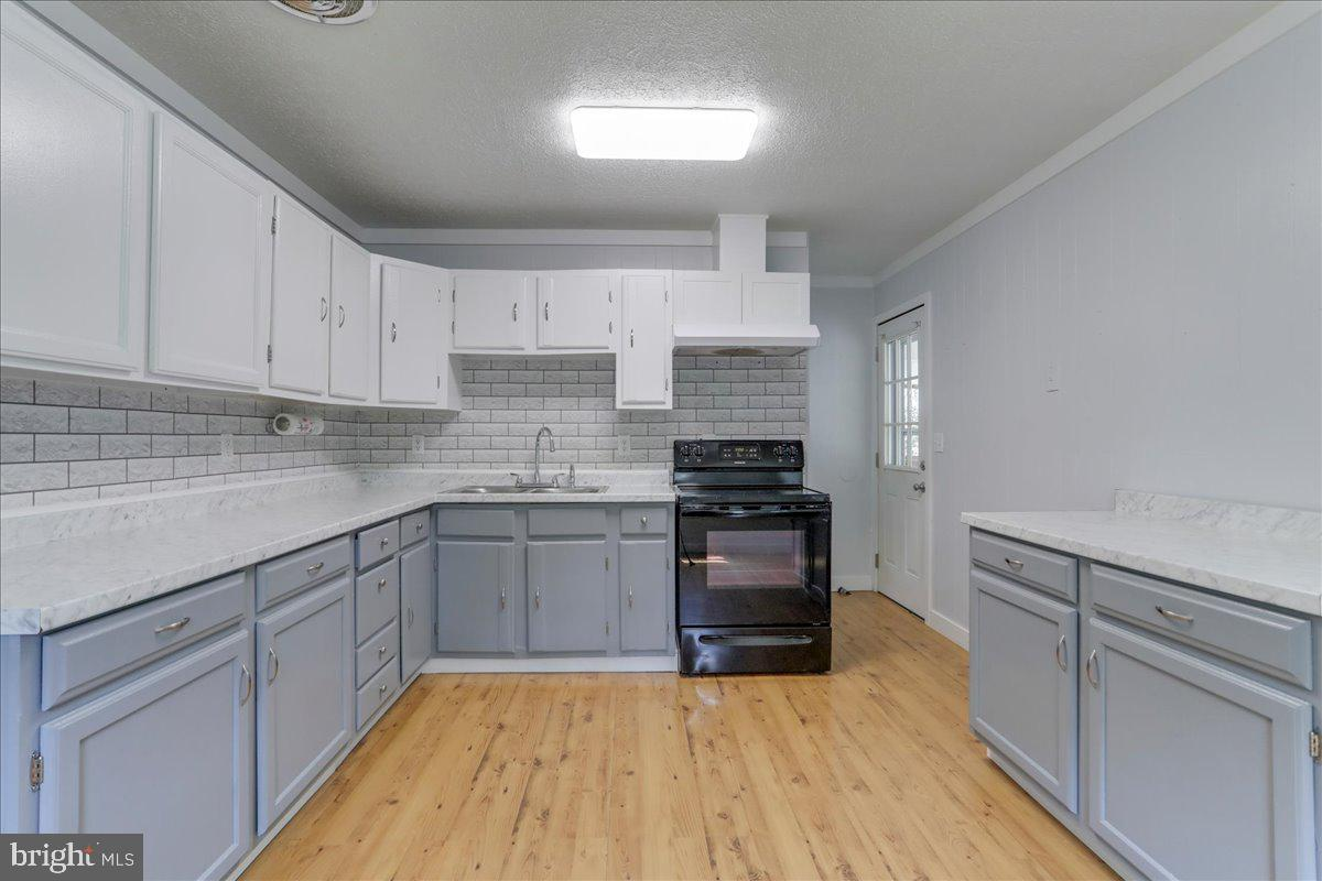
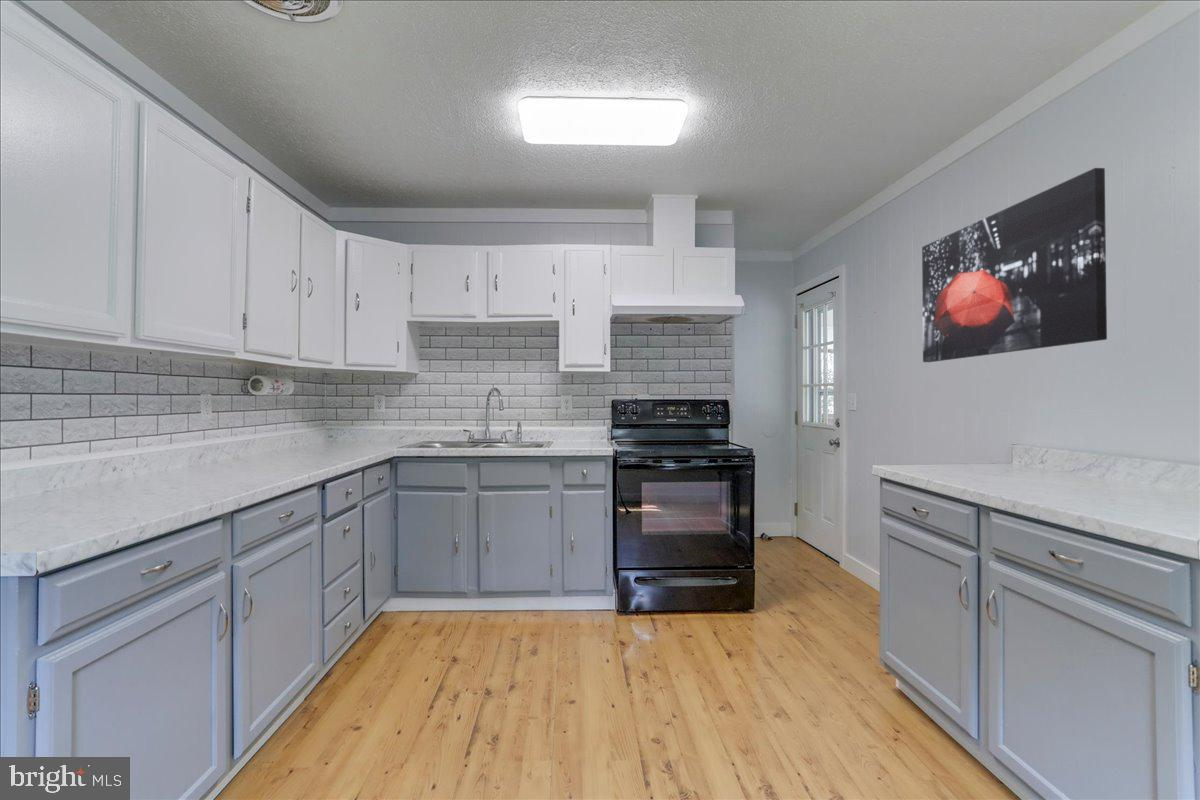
+ wall art (996, 283)
